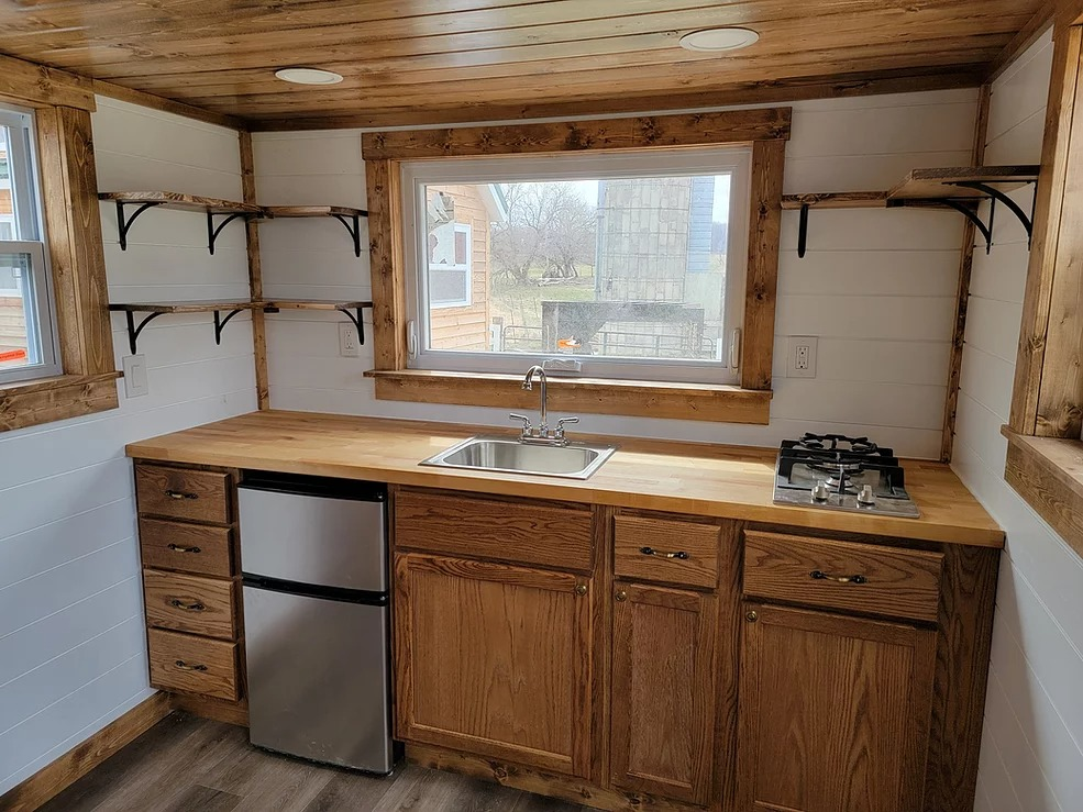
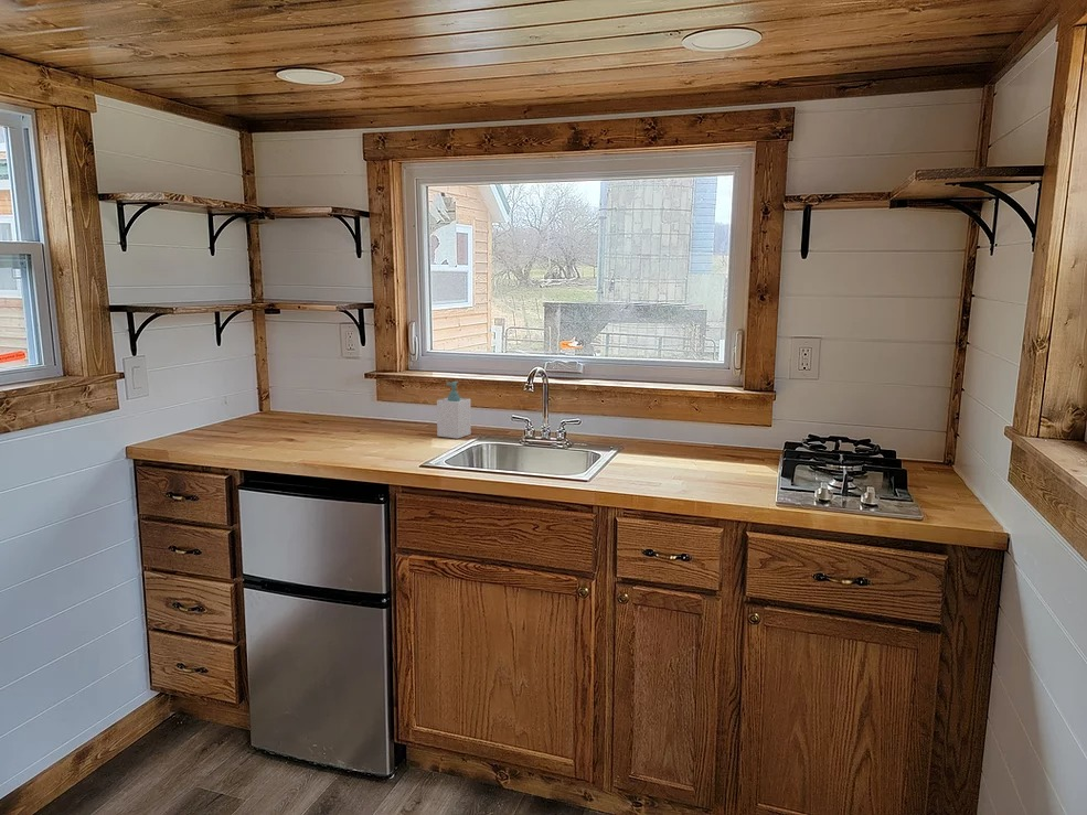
+ soap bottle (454, 408)
